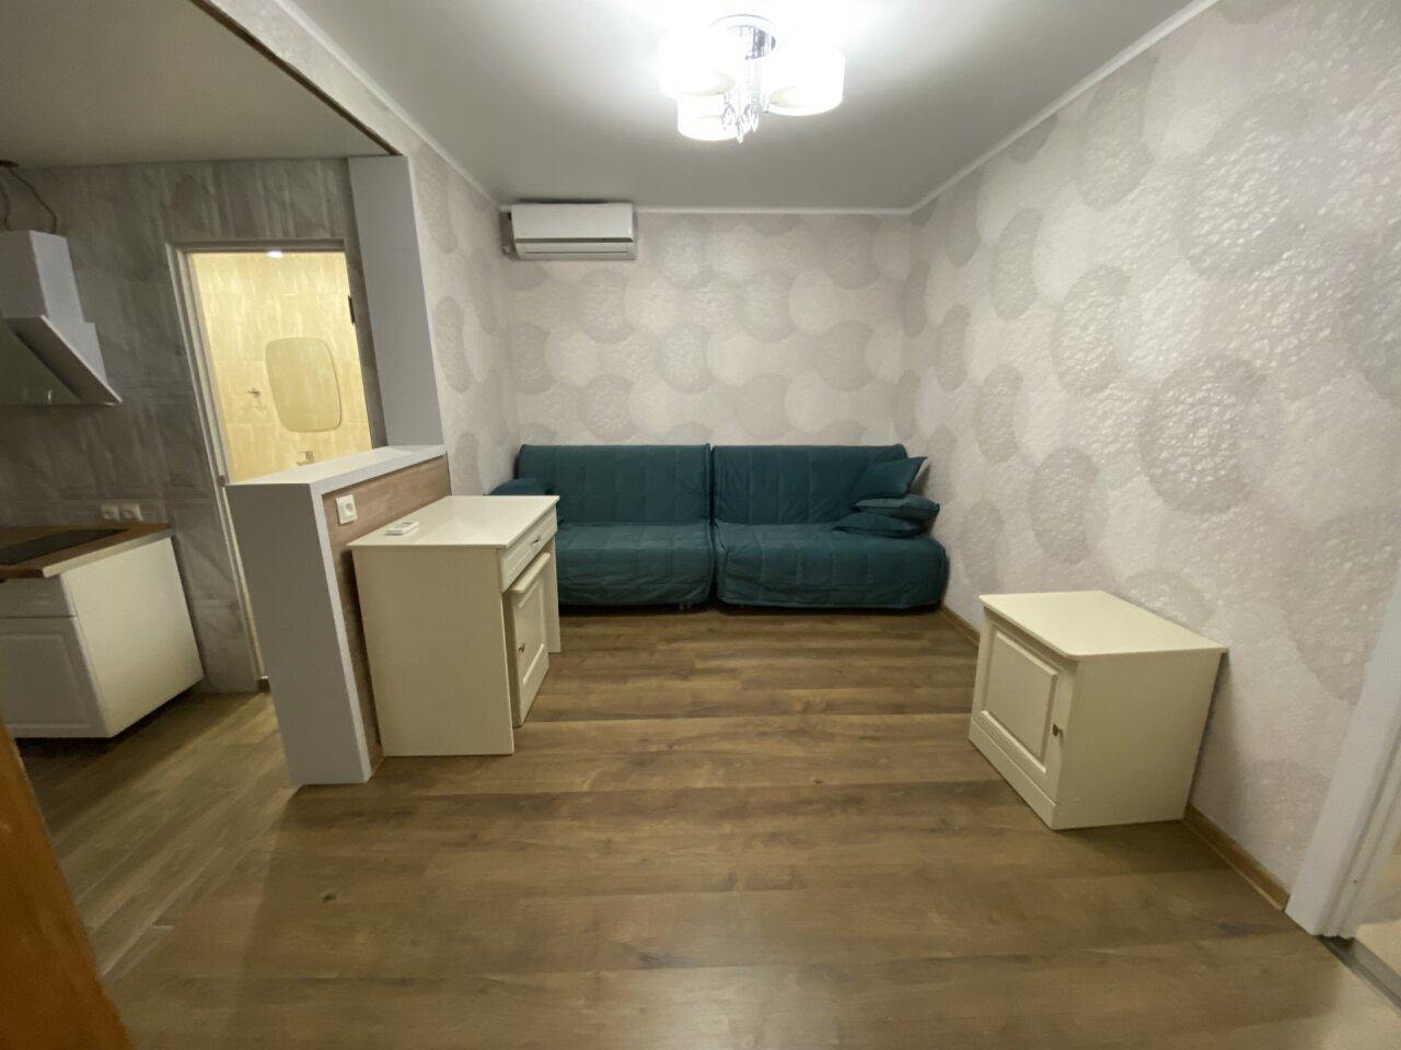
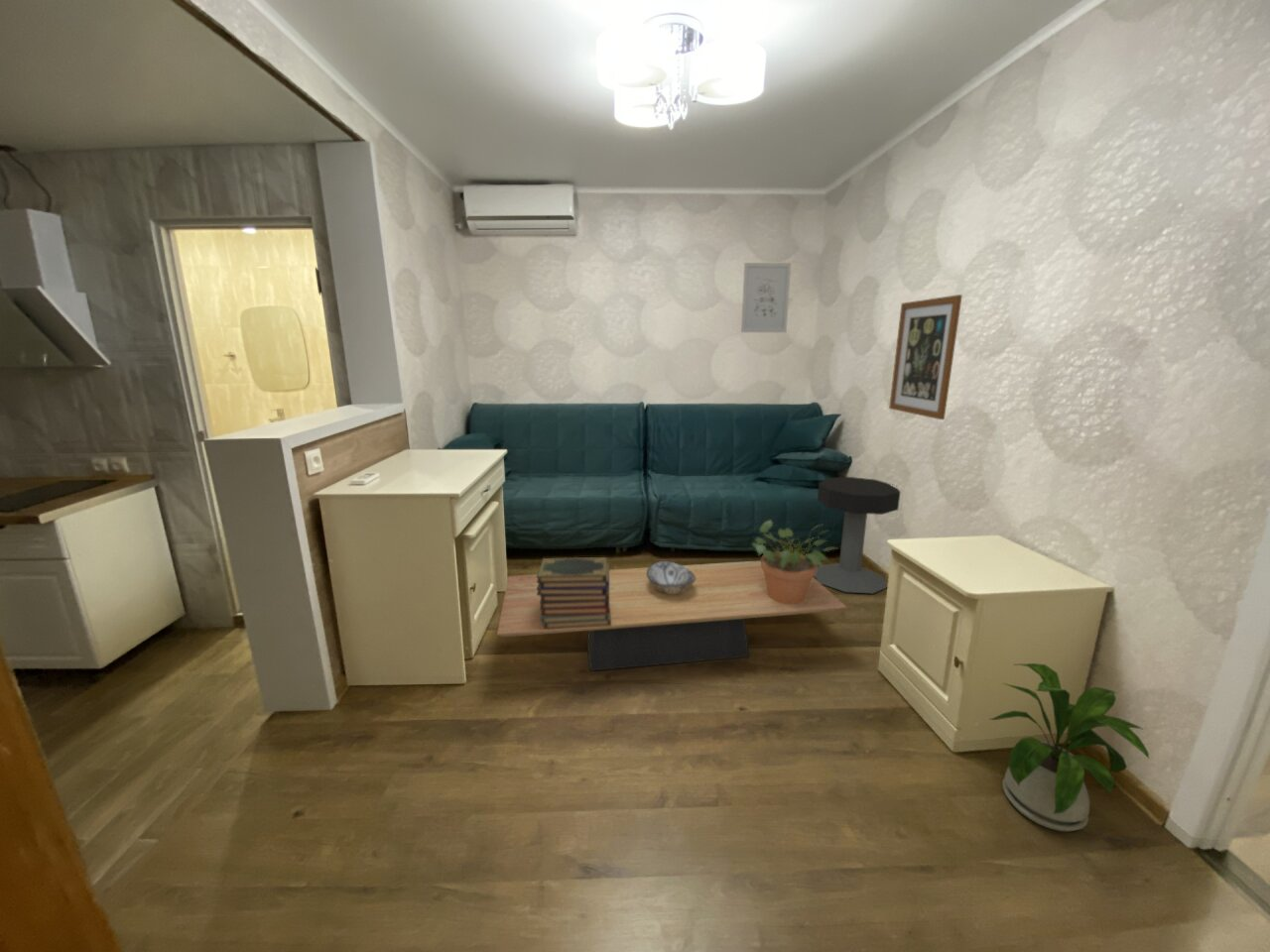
+ wall art (765, 298)
+ decorative bowl (671, 580)
+ potted plant (793, 560)
+ book stack (574, 591)
+ side table (854, 533)
+ wall art (921, 358)
+ house plant (1076, 743)
+ coffee table (666, 620)
